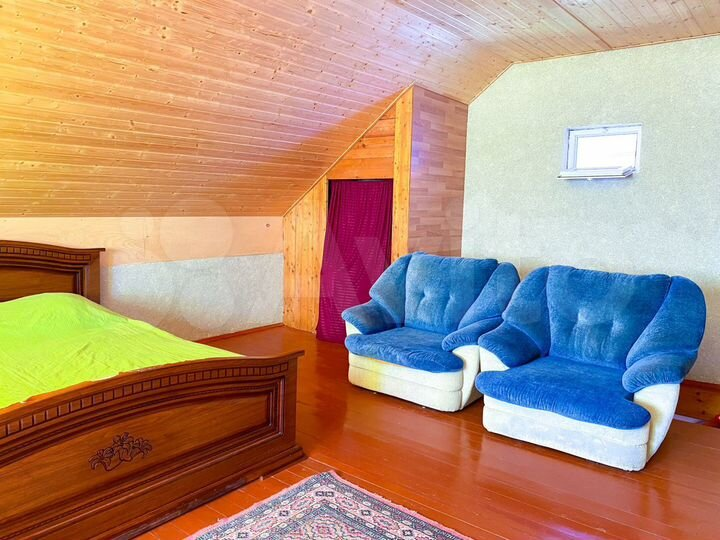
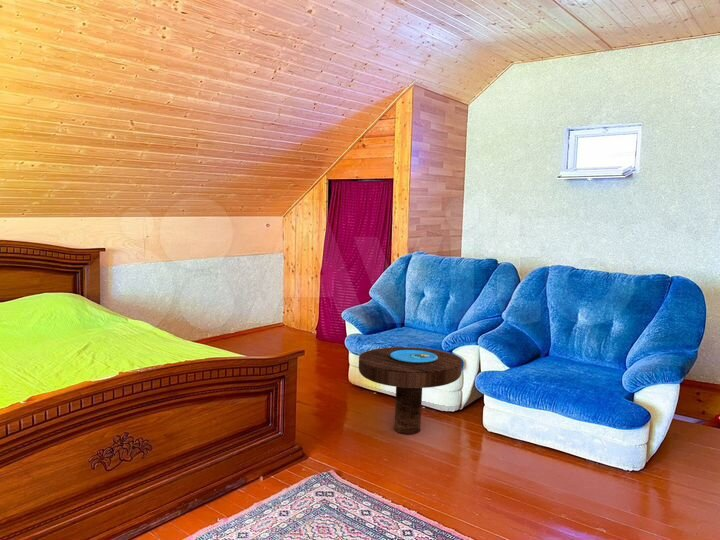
+ side table (408, 392)
